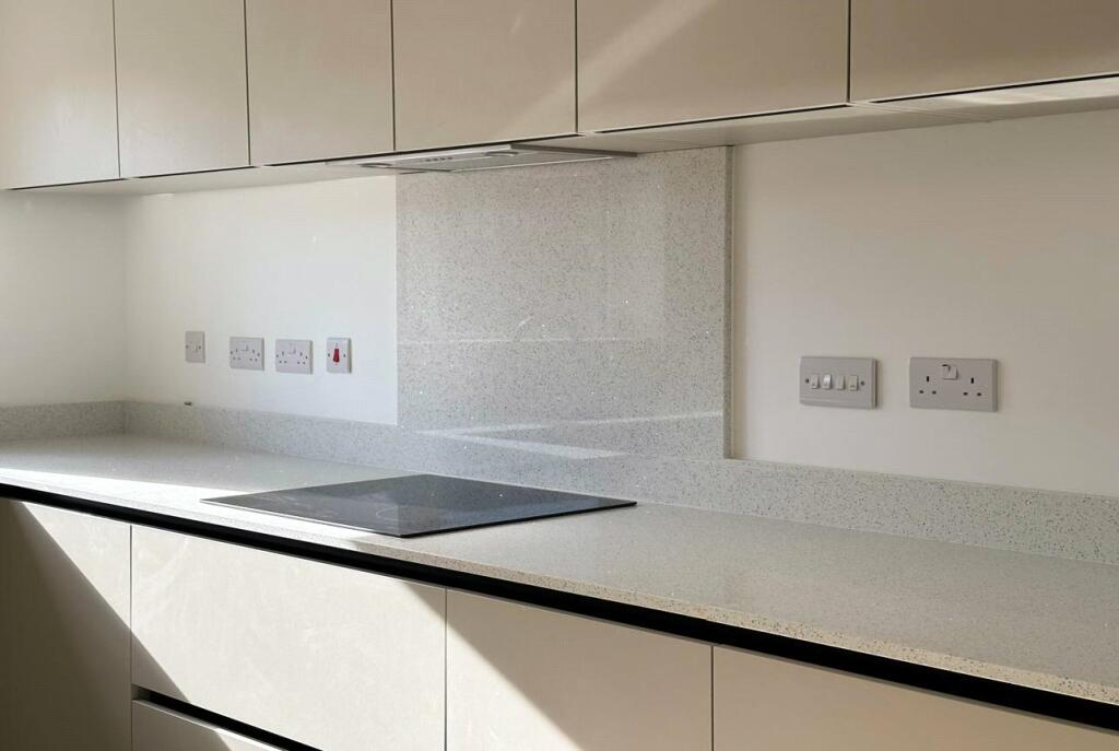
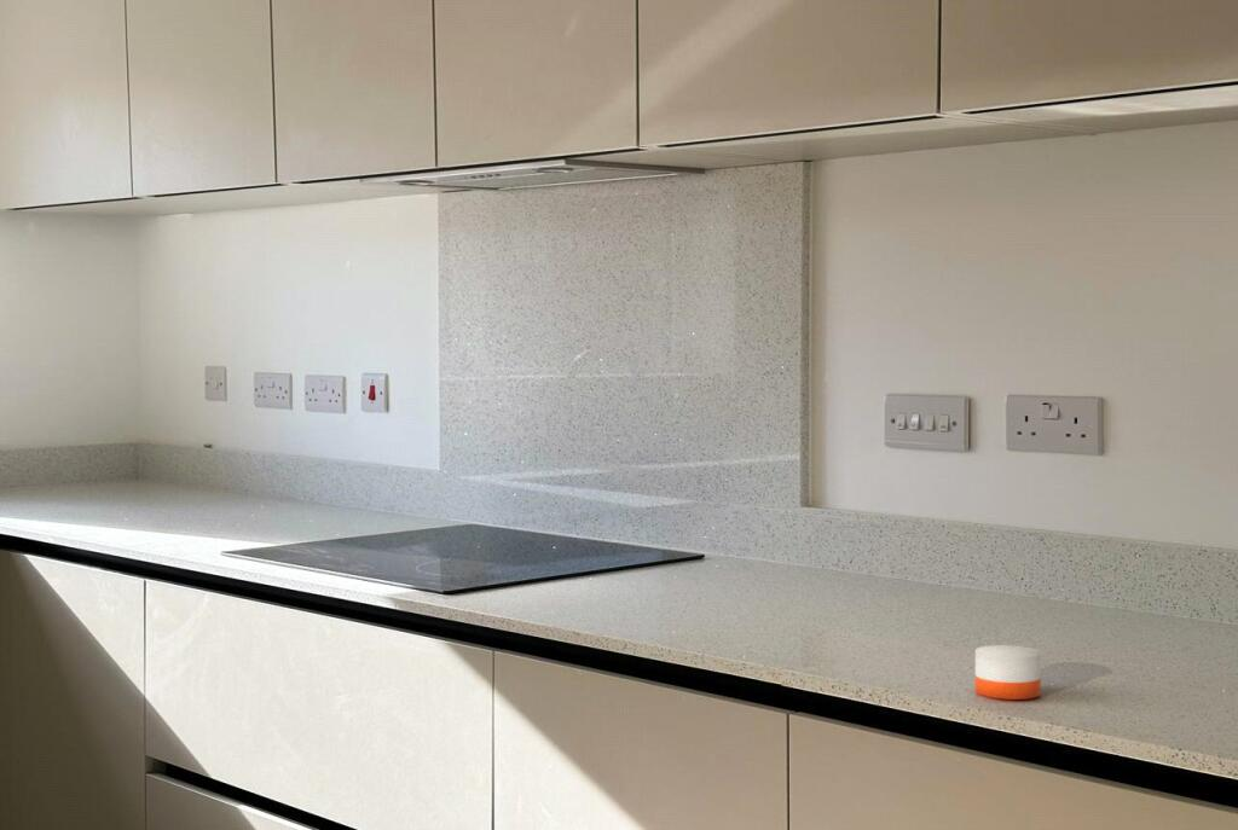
+ candle (1007, 649)
